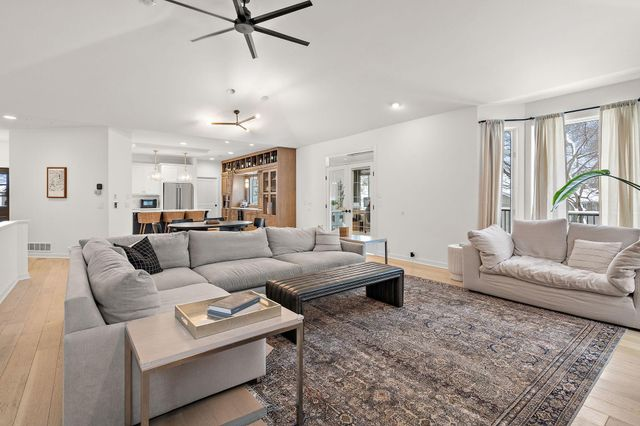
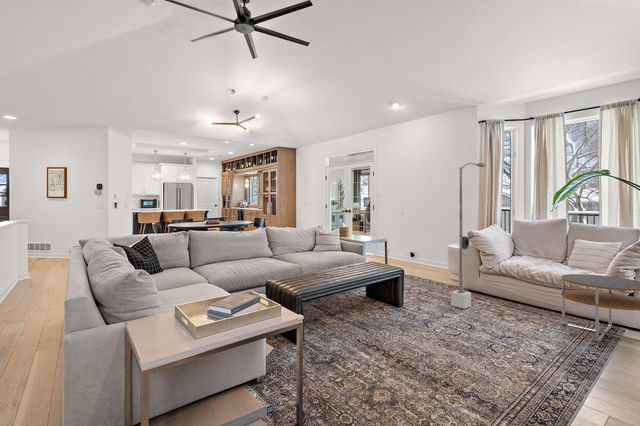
+ side table (604, 307)
+ street lamp (467, 237)
